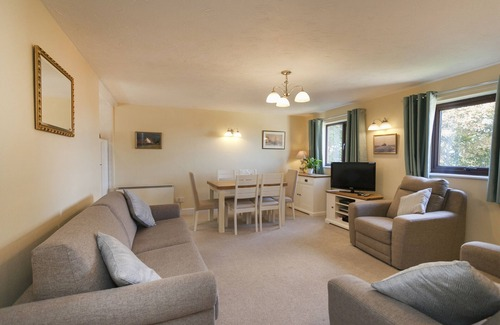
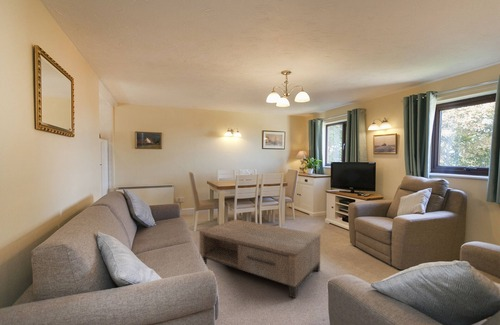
+ coffee table (258, 249)
